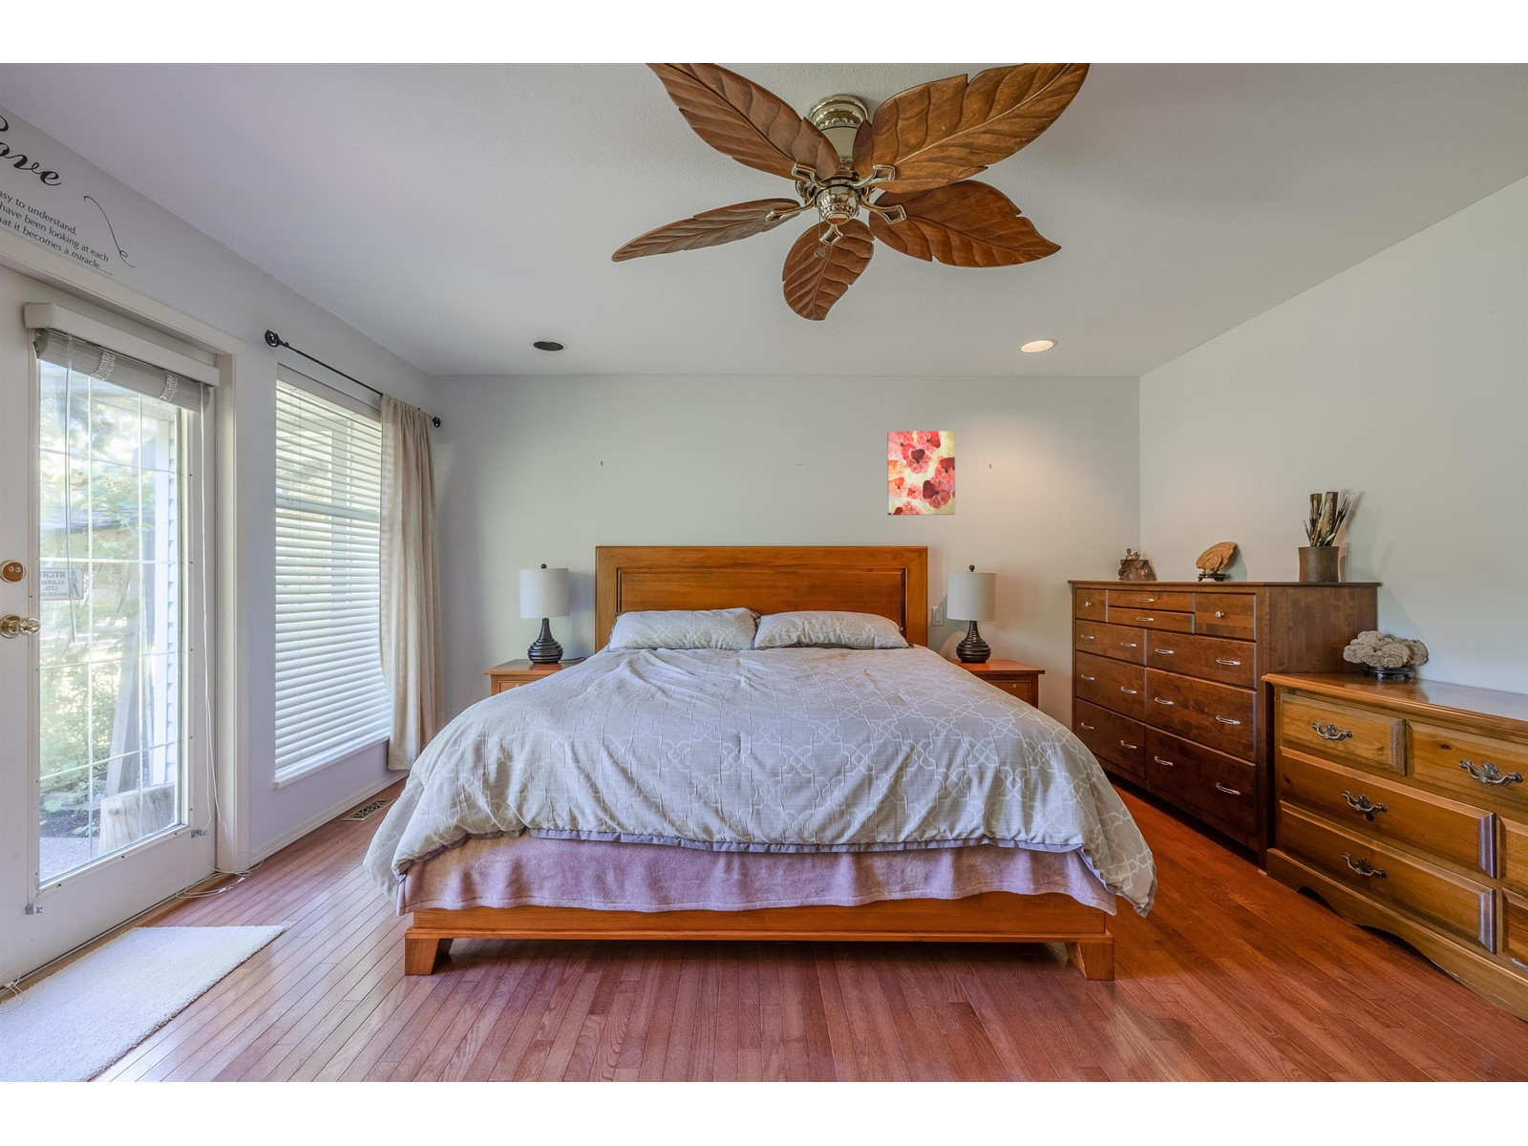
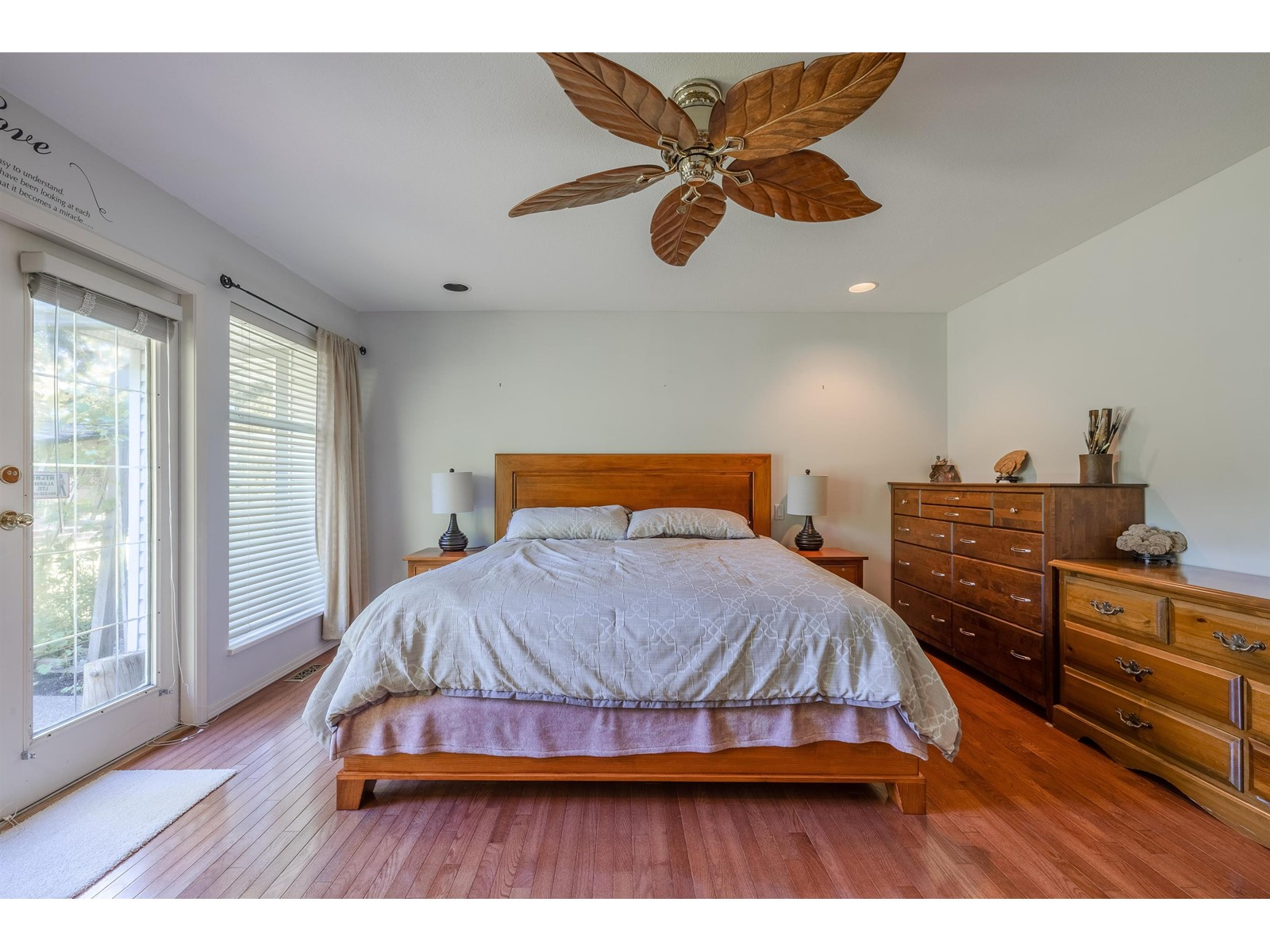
- wall art (920, 473)
